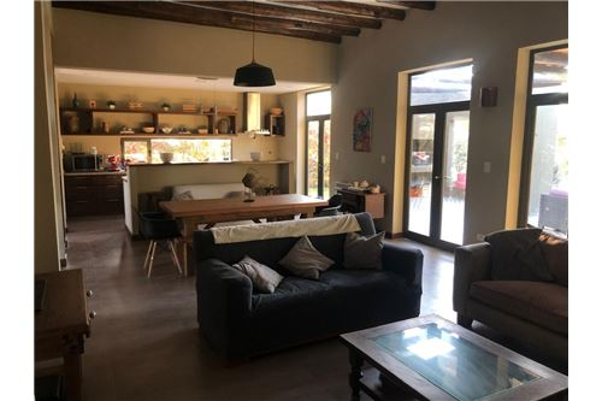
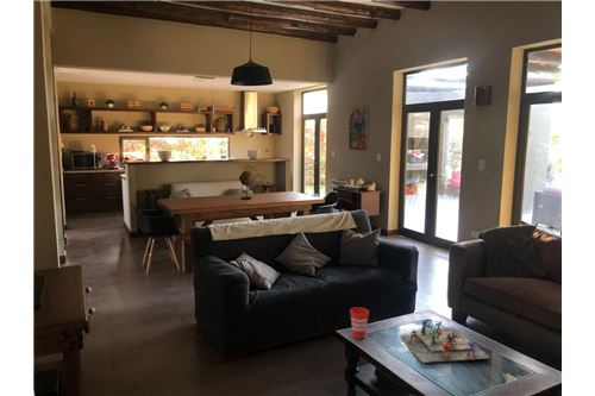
+ board game (438, 334)
+ cup (358, 323)
